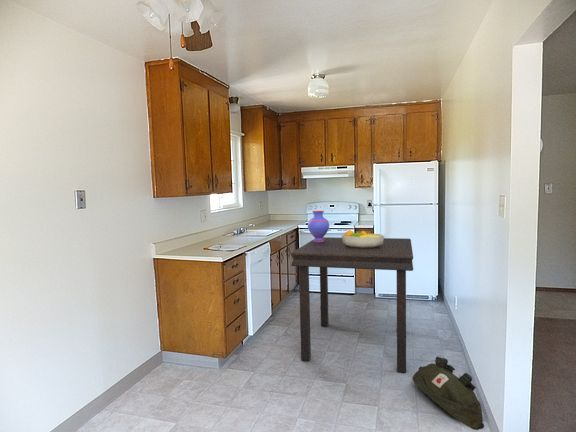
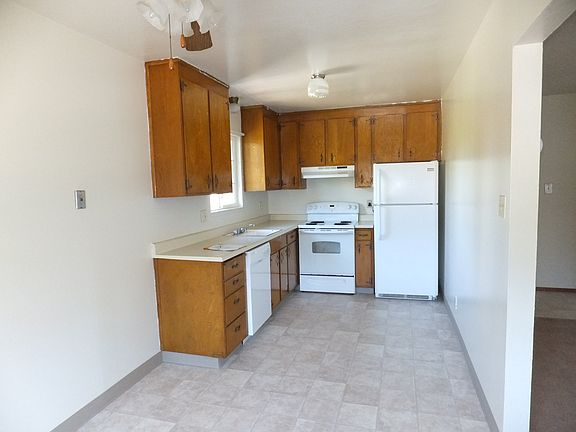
- fruit bowl (362, 238)
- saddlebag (444, 384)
- vase (318, 226)
- dining table (356, 268)
